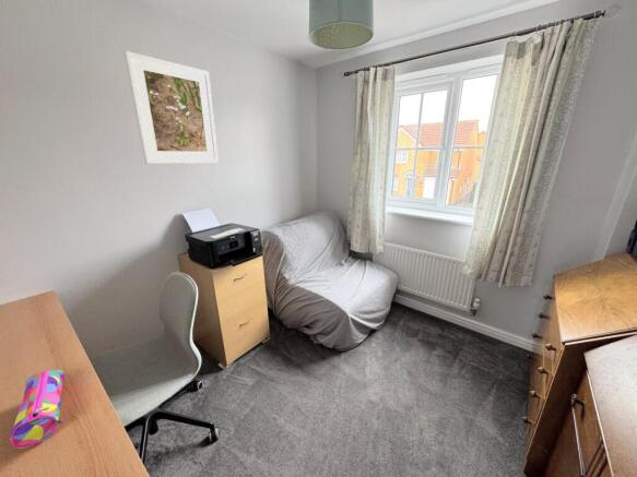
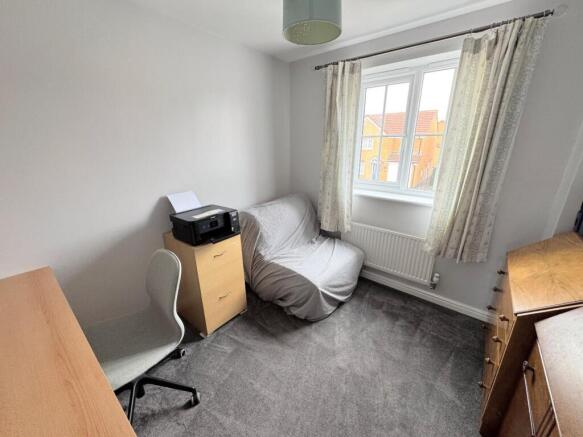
- pencil case (40, 403)
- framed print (178, 115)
